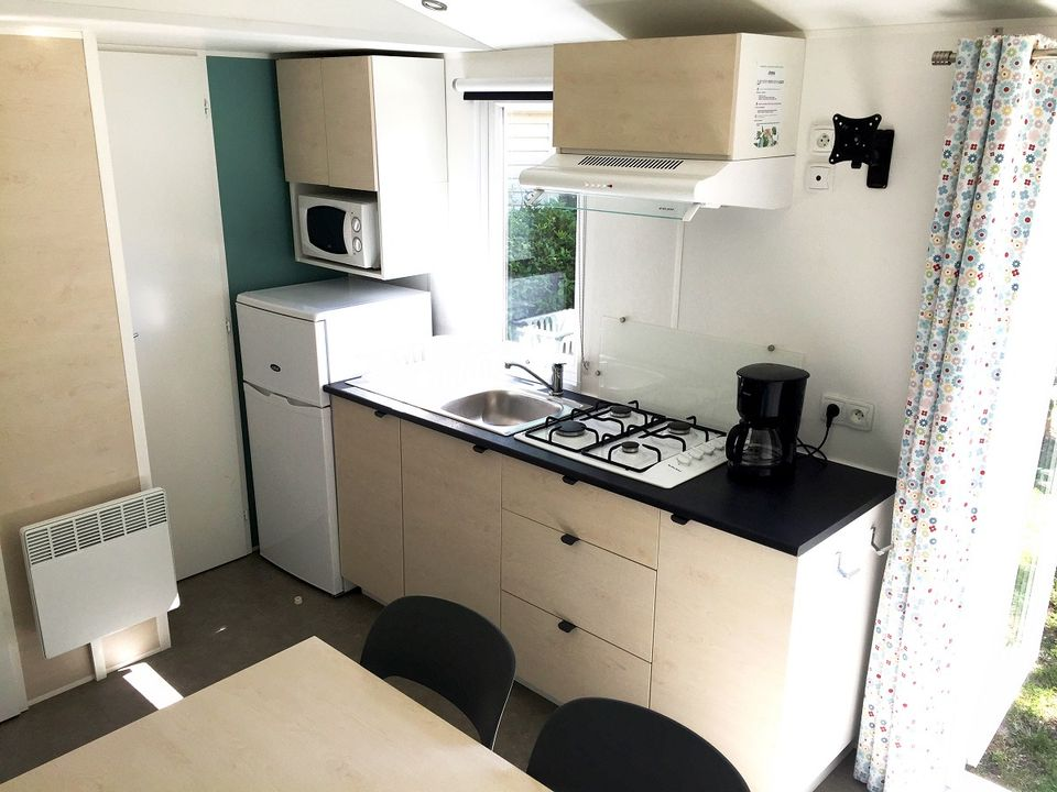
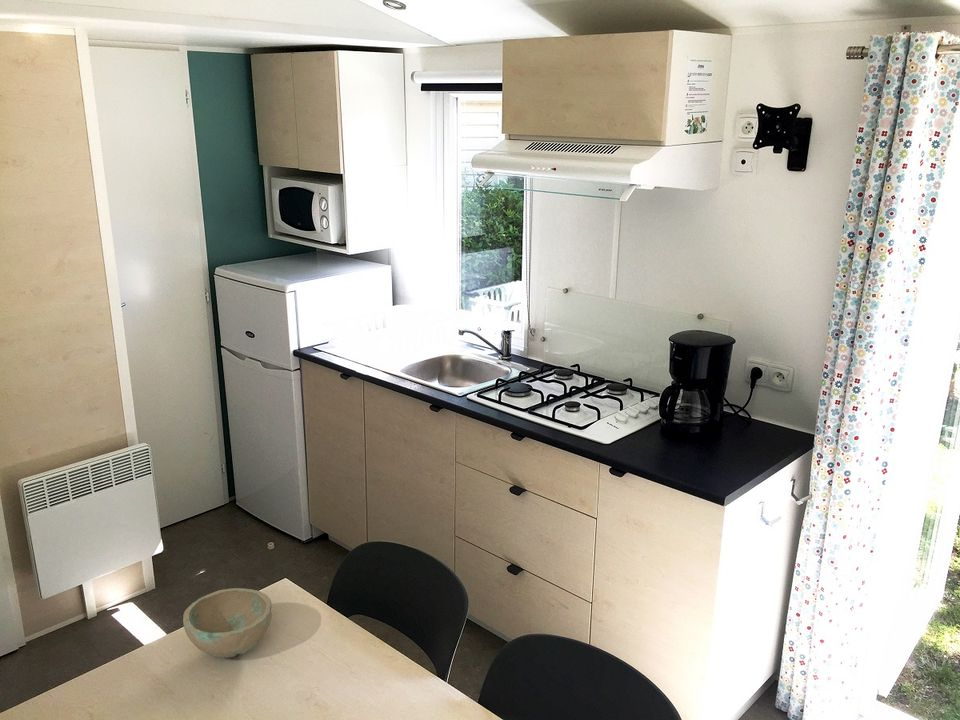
+ bowl (229, 629)
